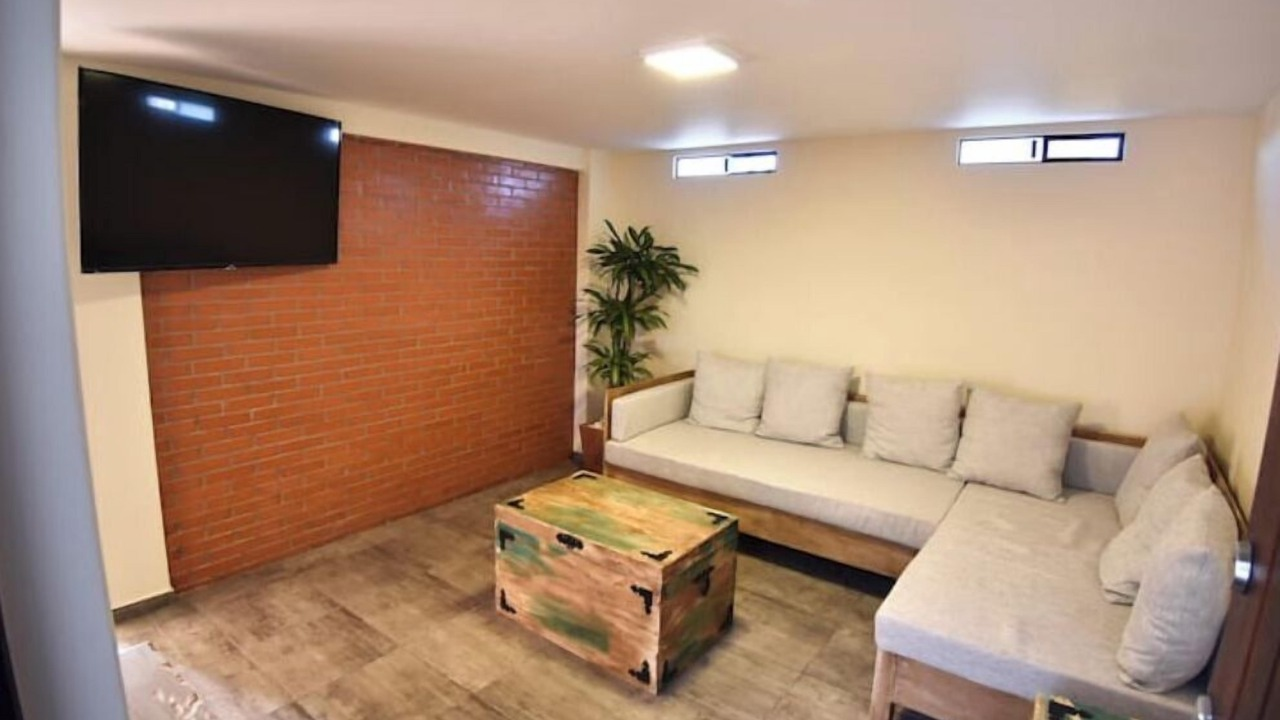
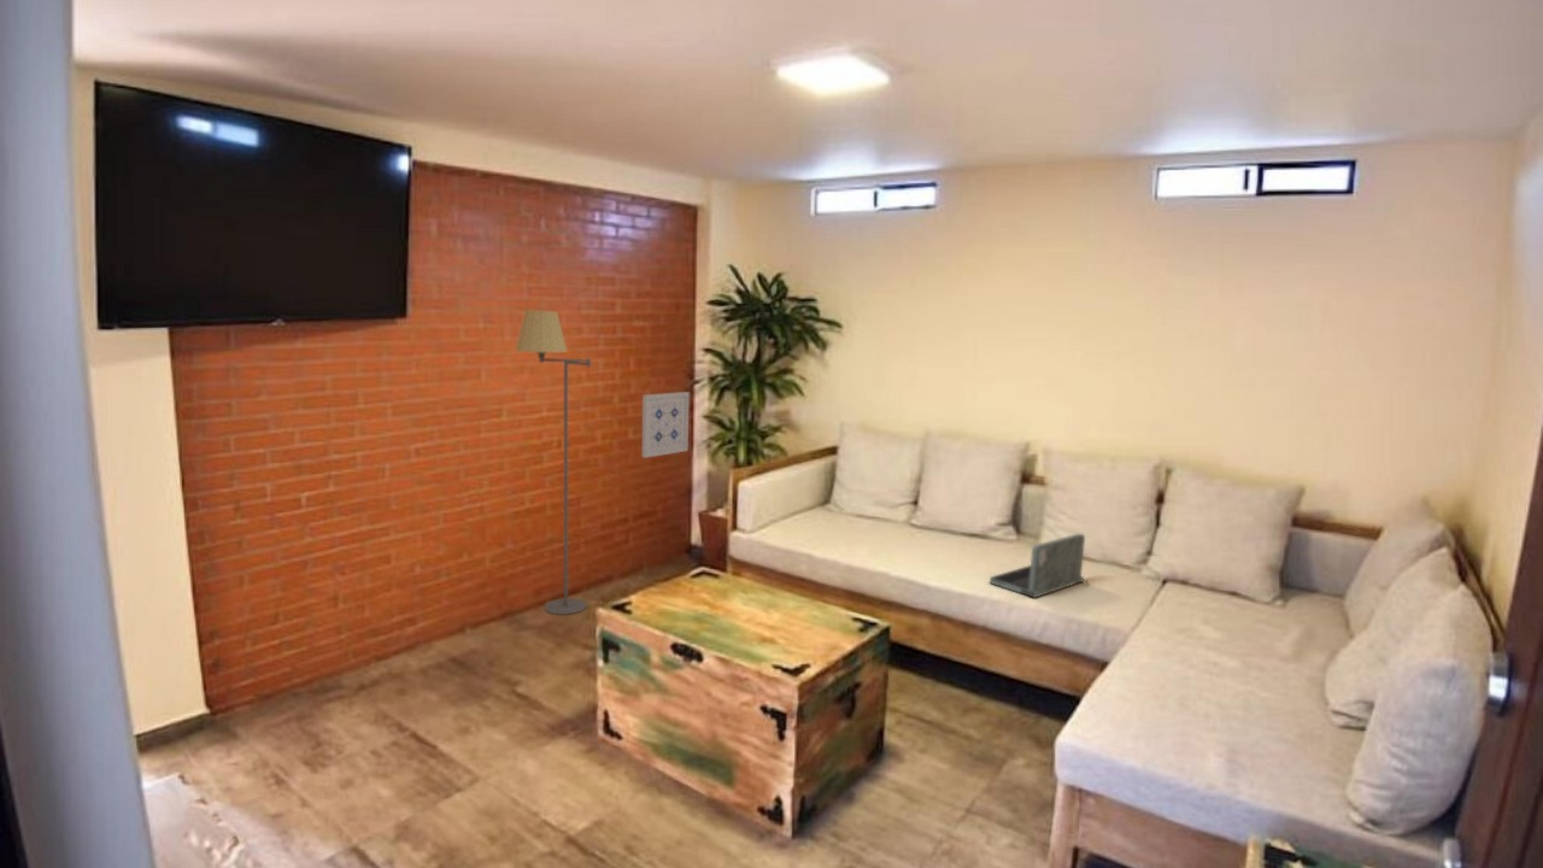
+ floor lamp (564, 467)
+ wall art (665, 423)
+ laptop (1043, 558)
